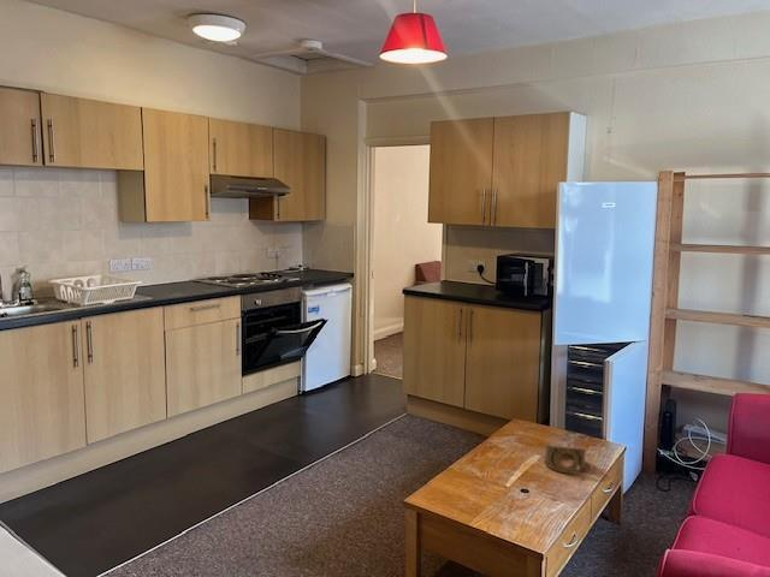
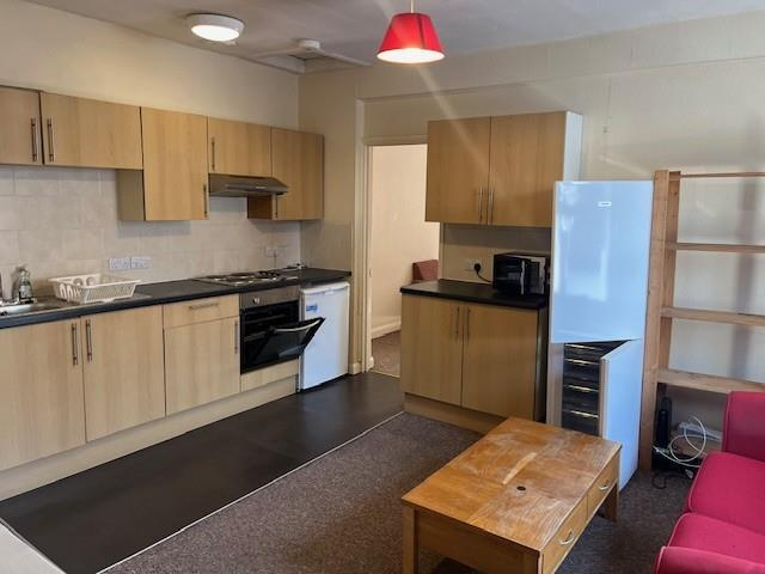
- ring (565, 453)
